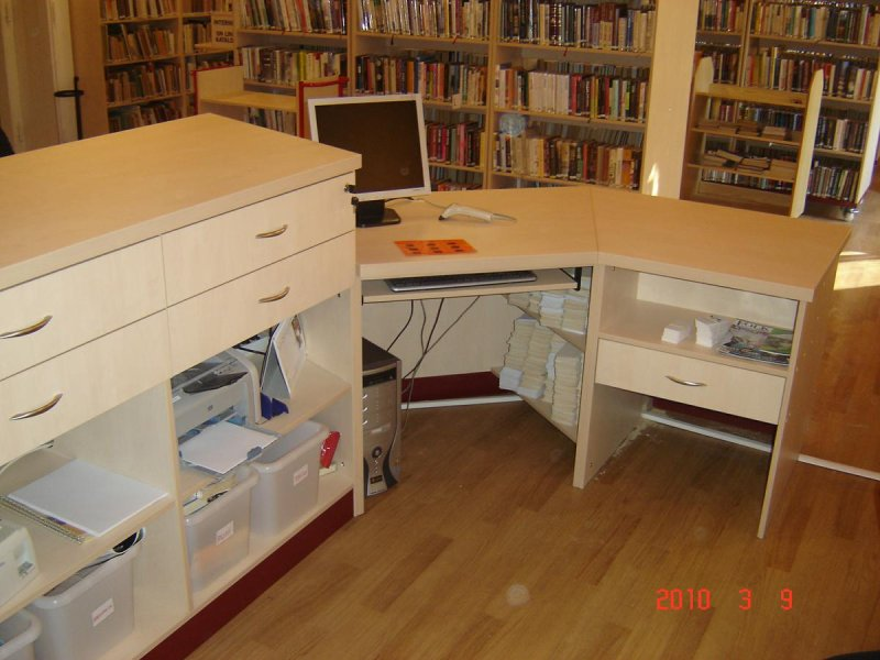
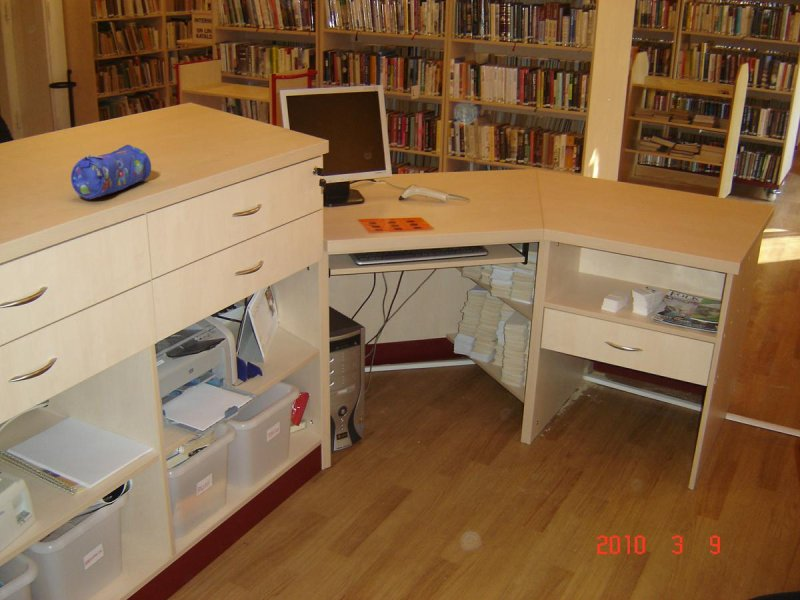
+ pencil case (111, 169)
